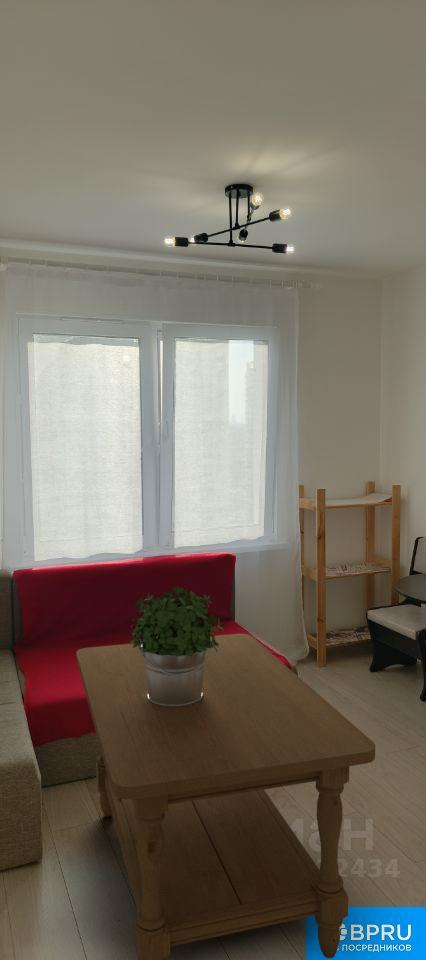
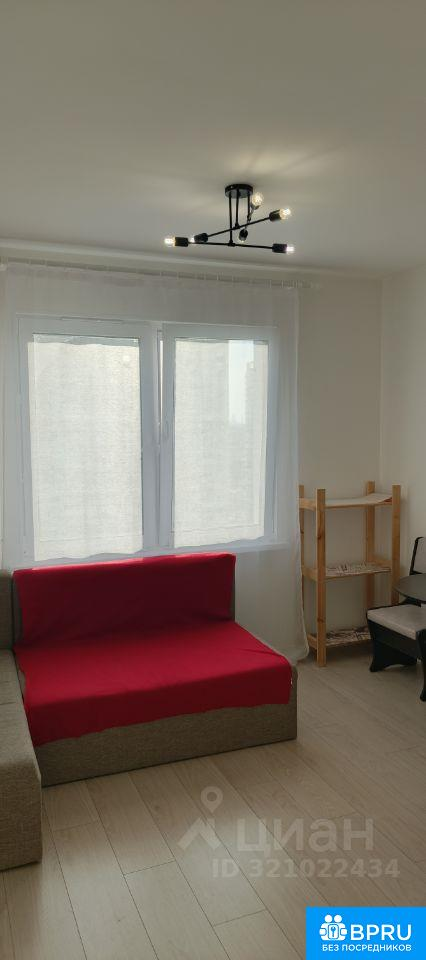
- coffee table (200, 782)
- potted plant (178, 643)
